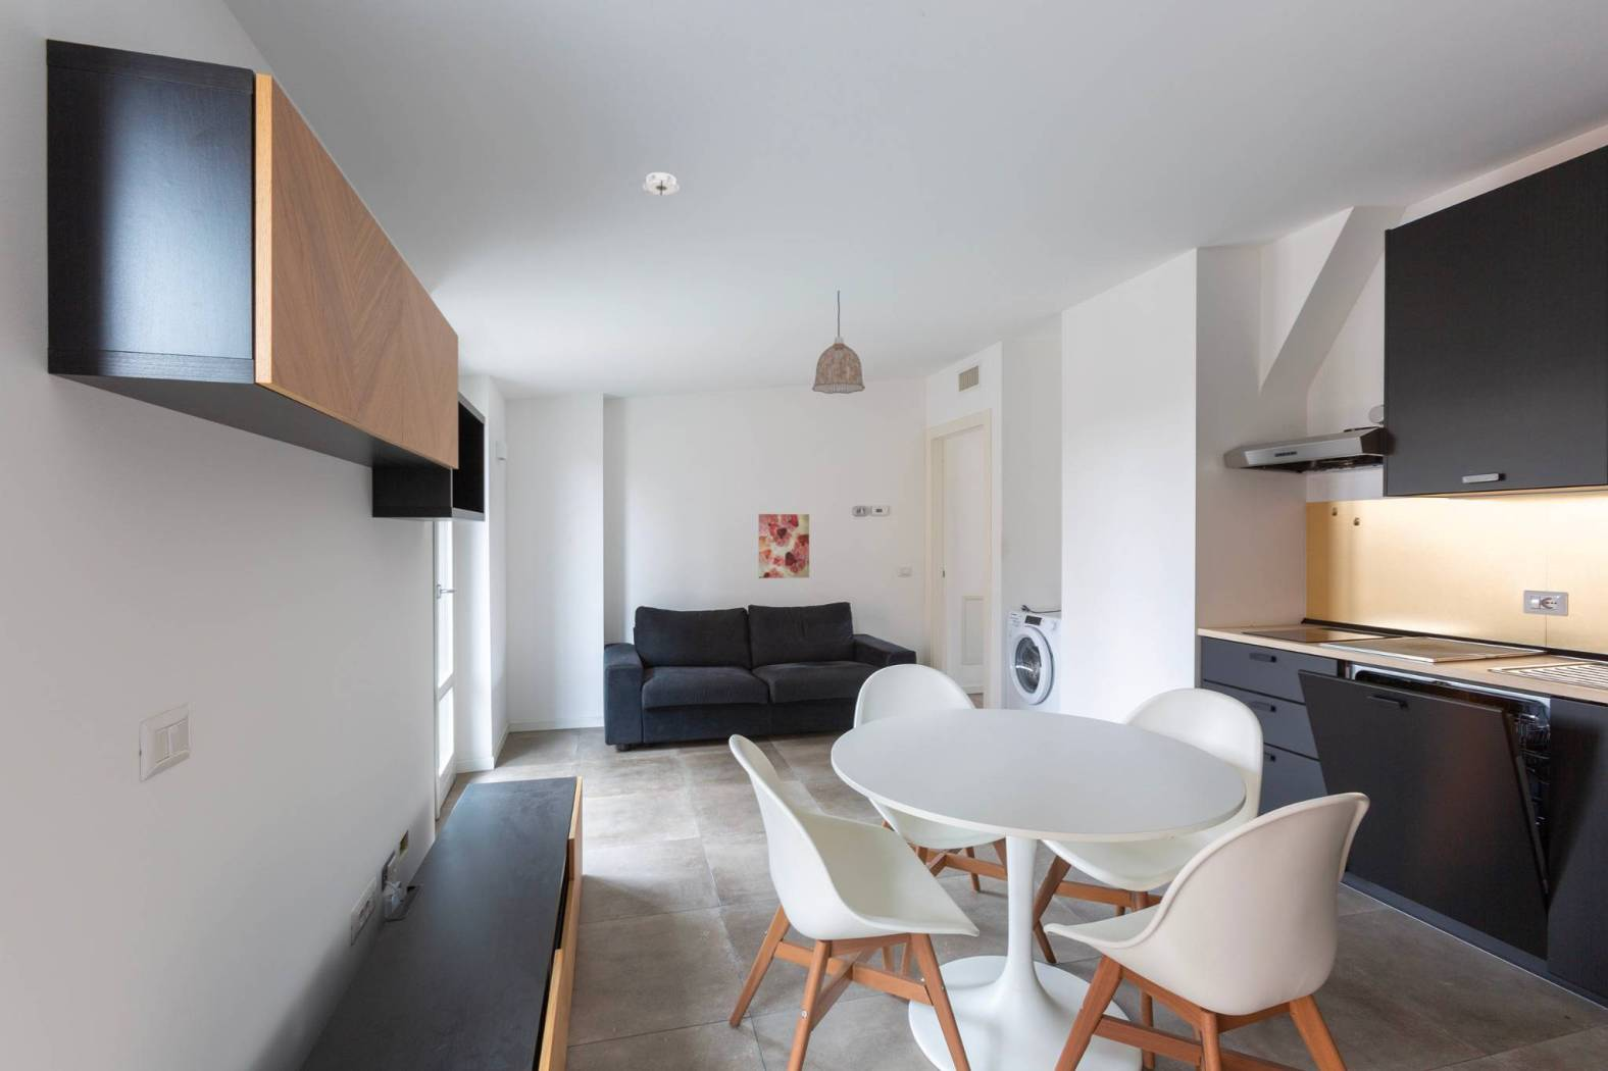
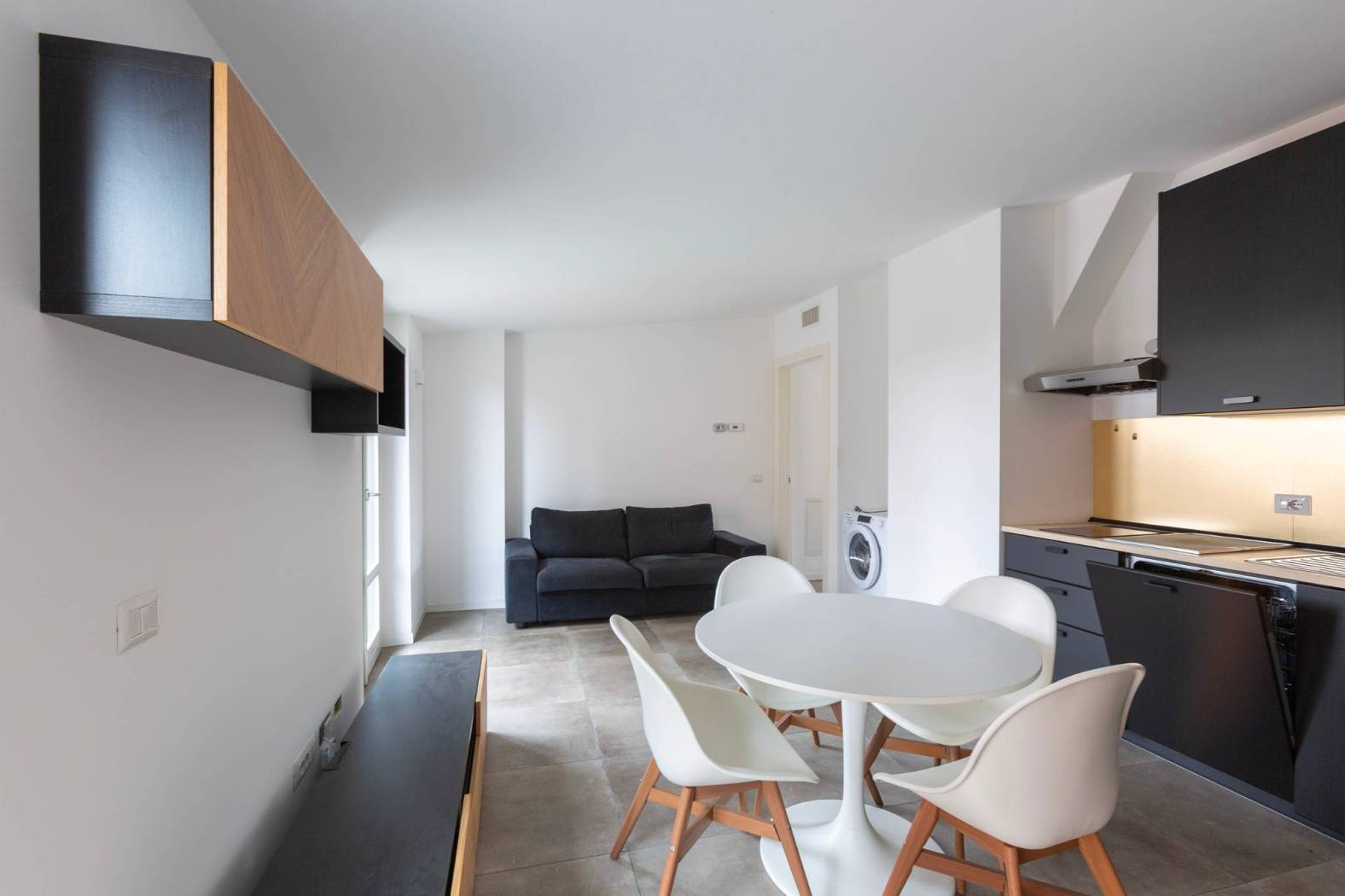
- wall art (783, 546)
- smoke detector (660, 184)
- pendant lamp (838, 339)
